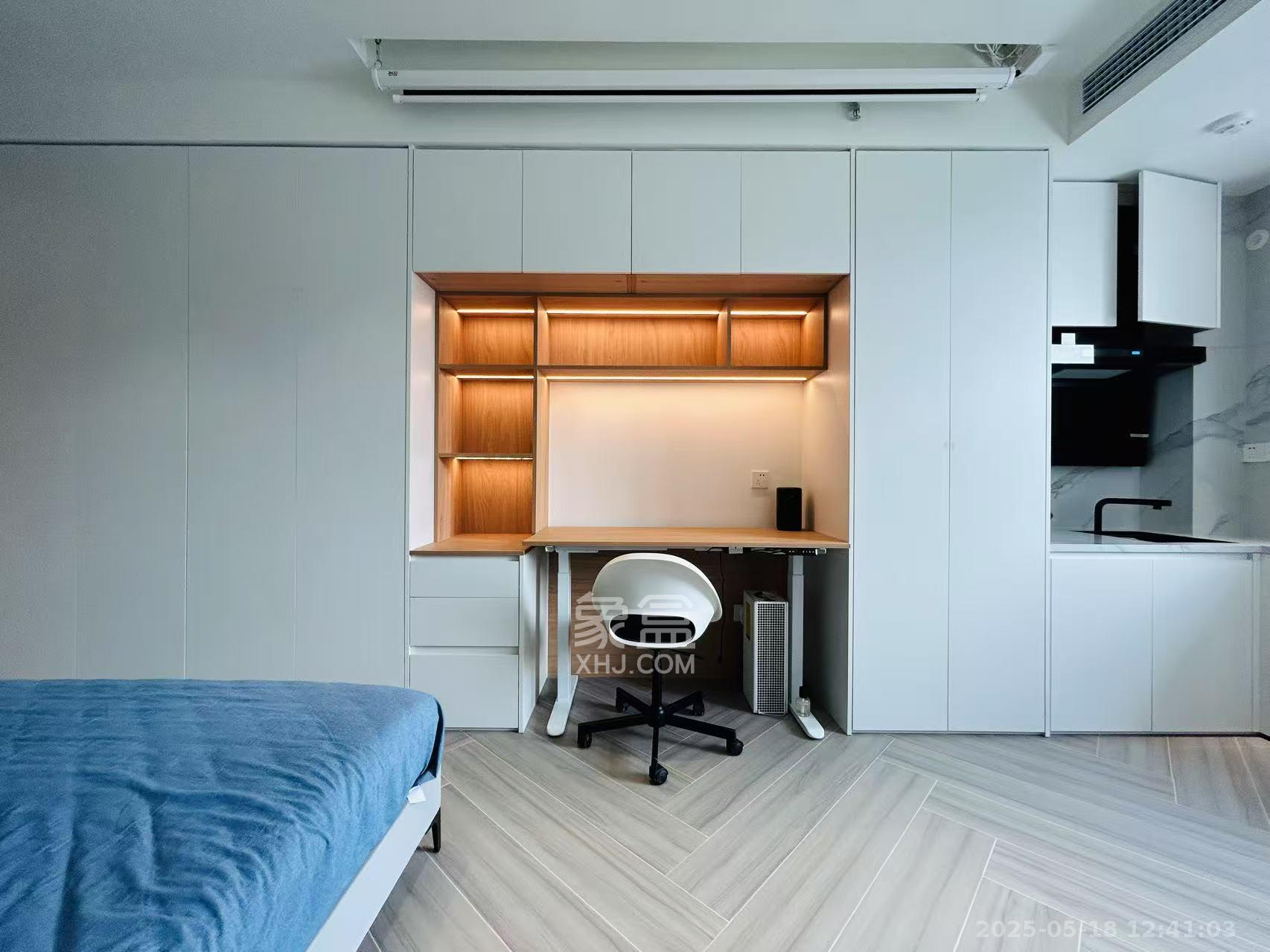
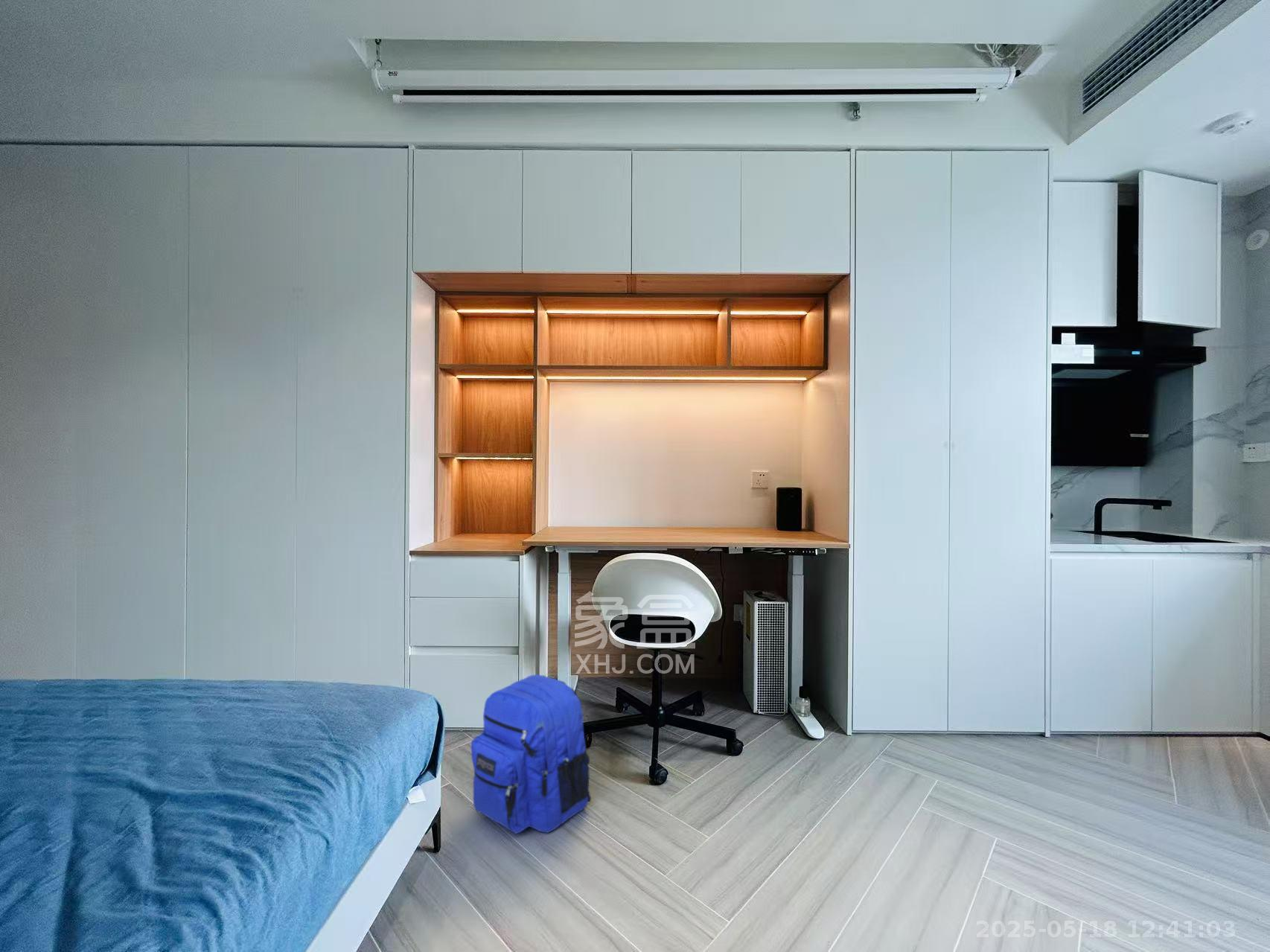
+ backpack (530, 748)
